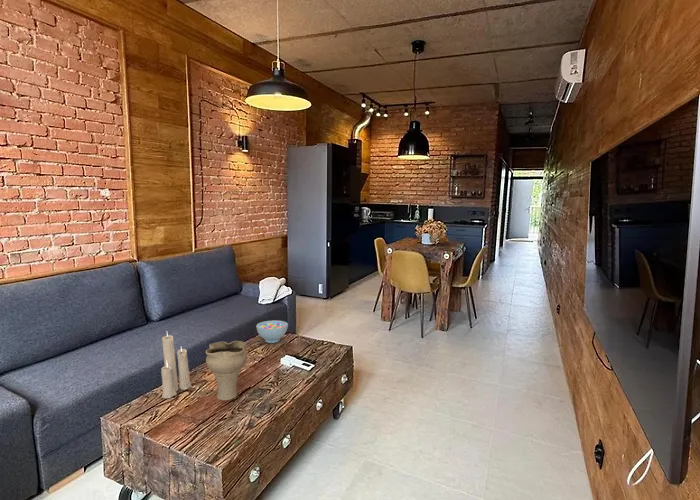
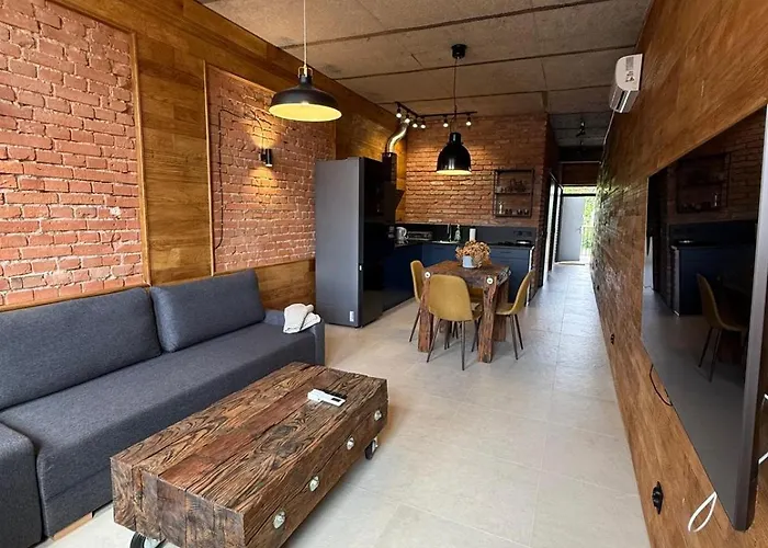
- vase (229, 373)
- candle (172, 358)
- bowl (272, 332)
